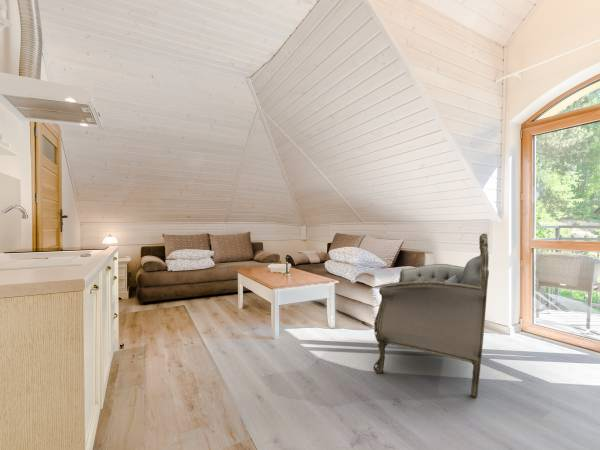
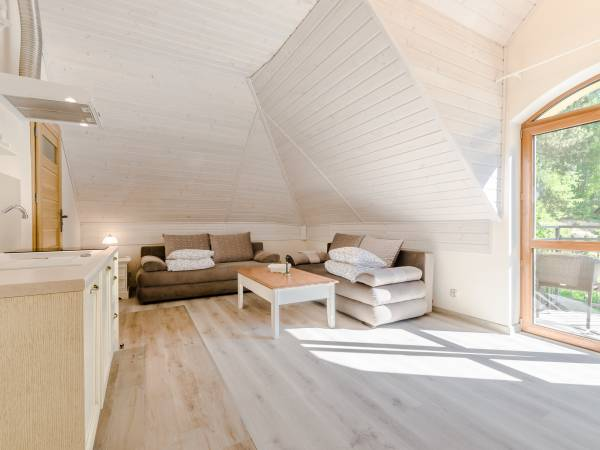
- armchair (432, 298)
